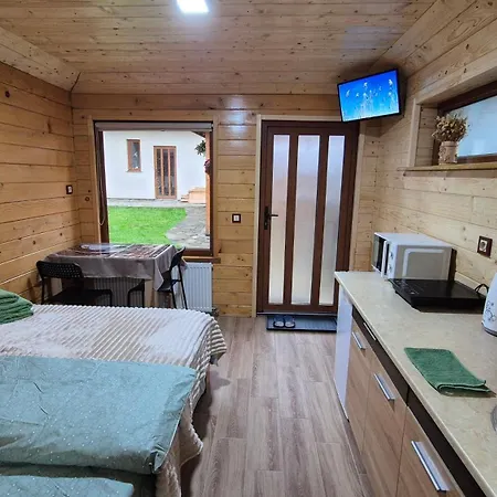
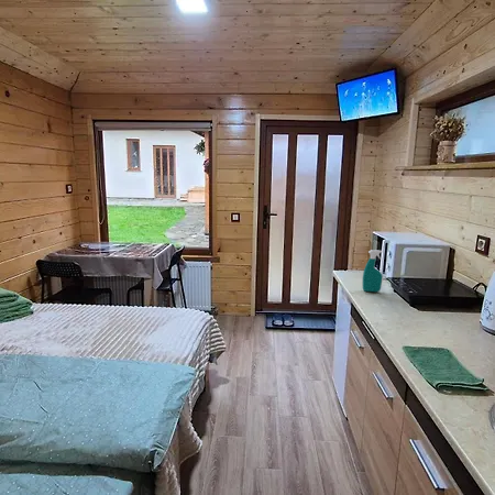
+ spray bottle (373, 271)
